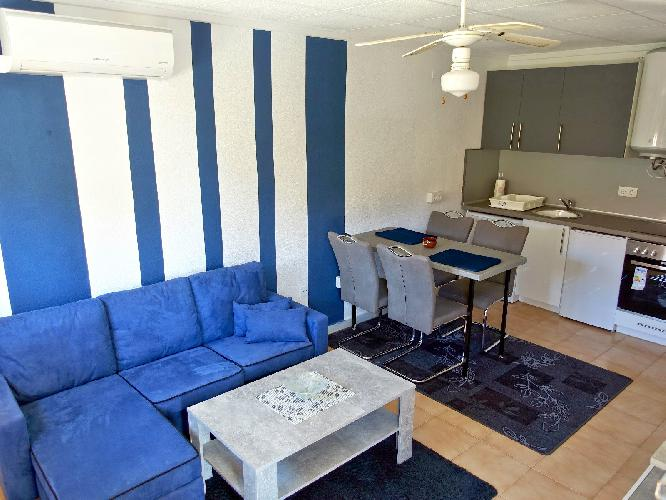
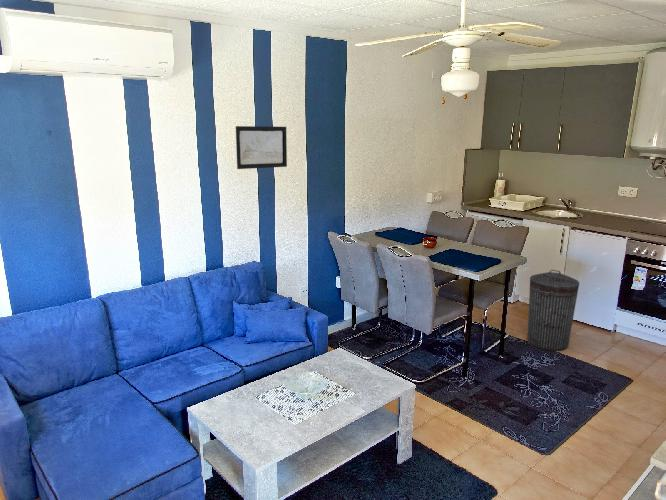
+ wall art (262, 147)
+ trash can (551, 307)
